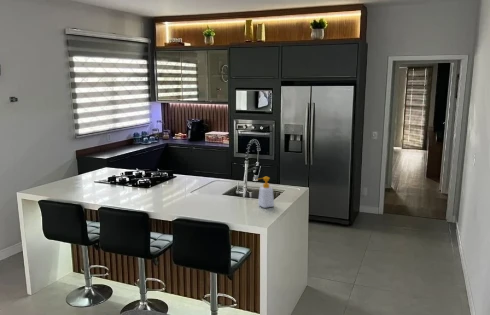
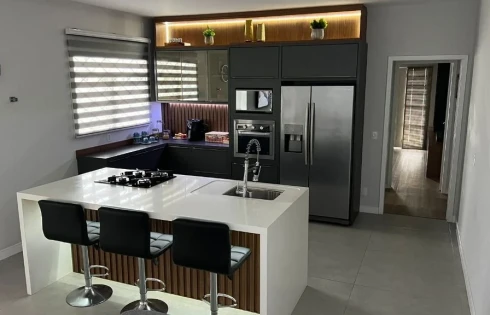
- soap bottle (263, 191)
